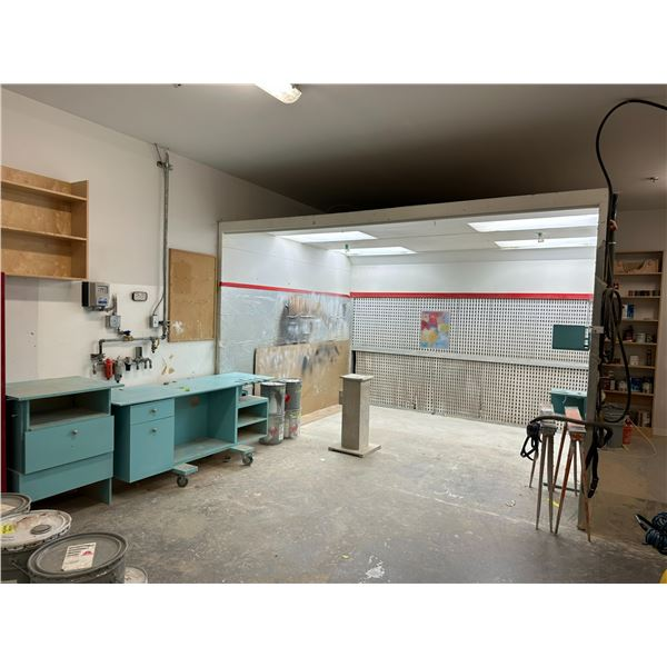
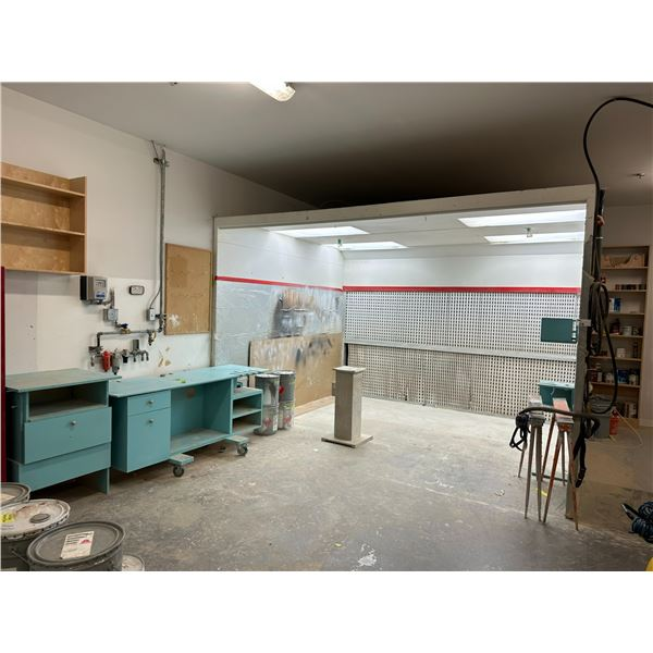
- wall art (435, 329)
